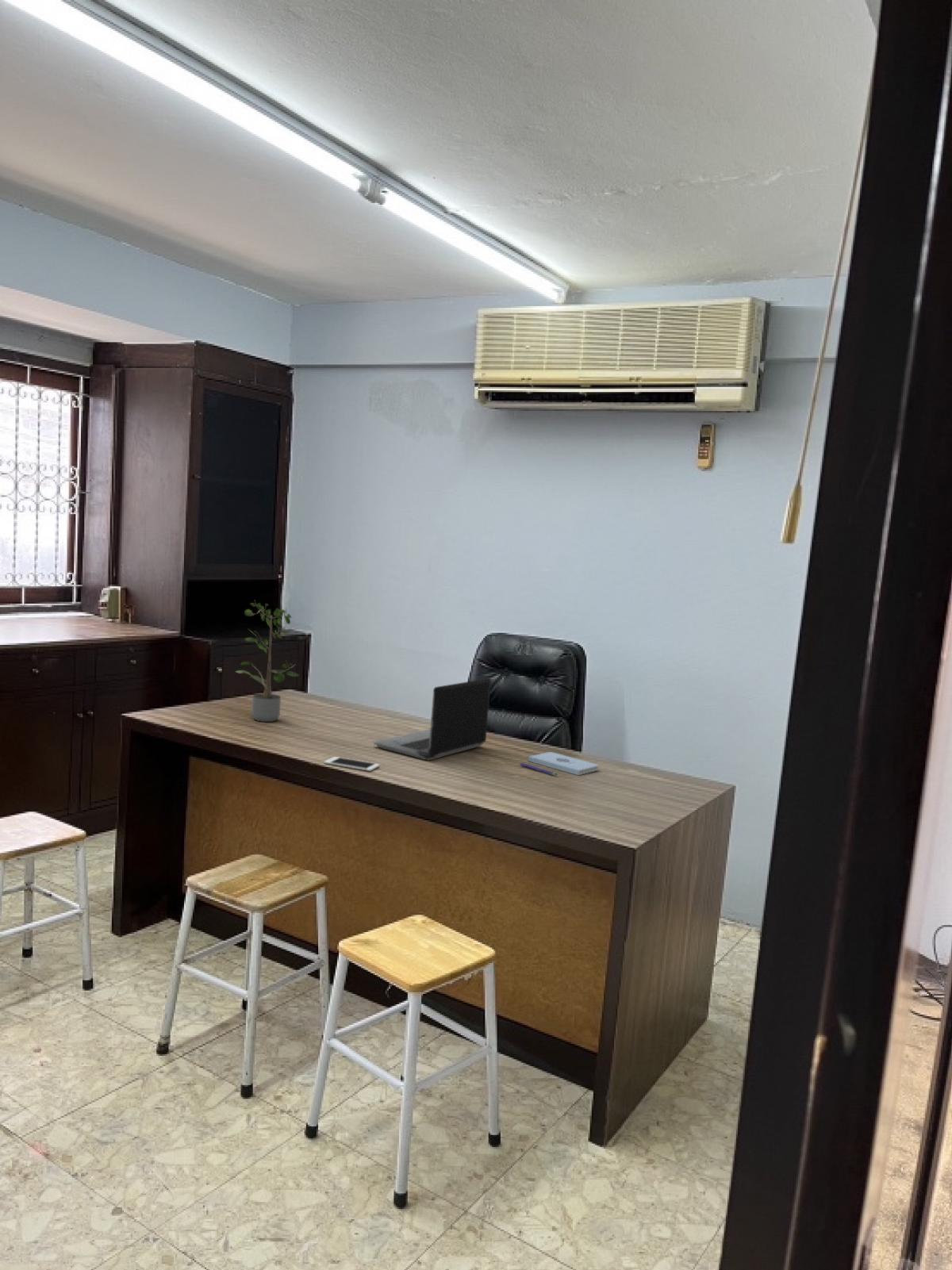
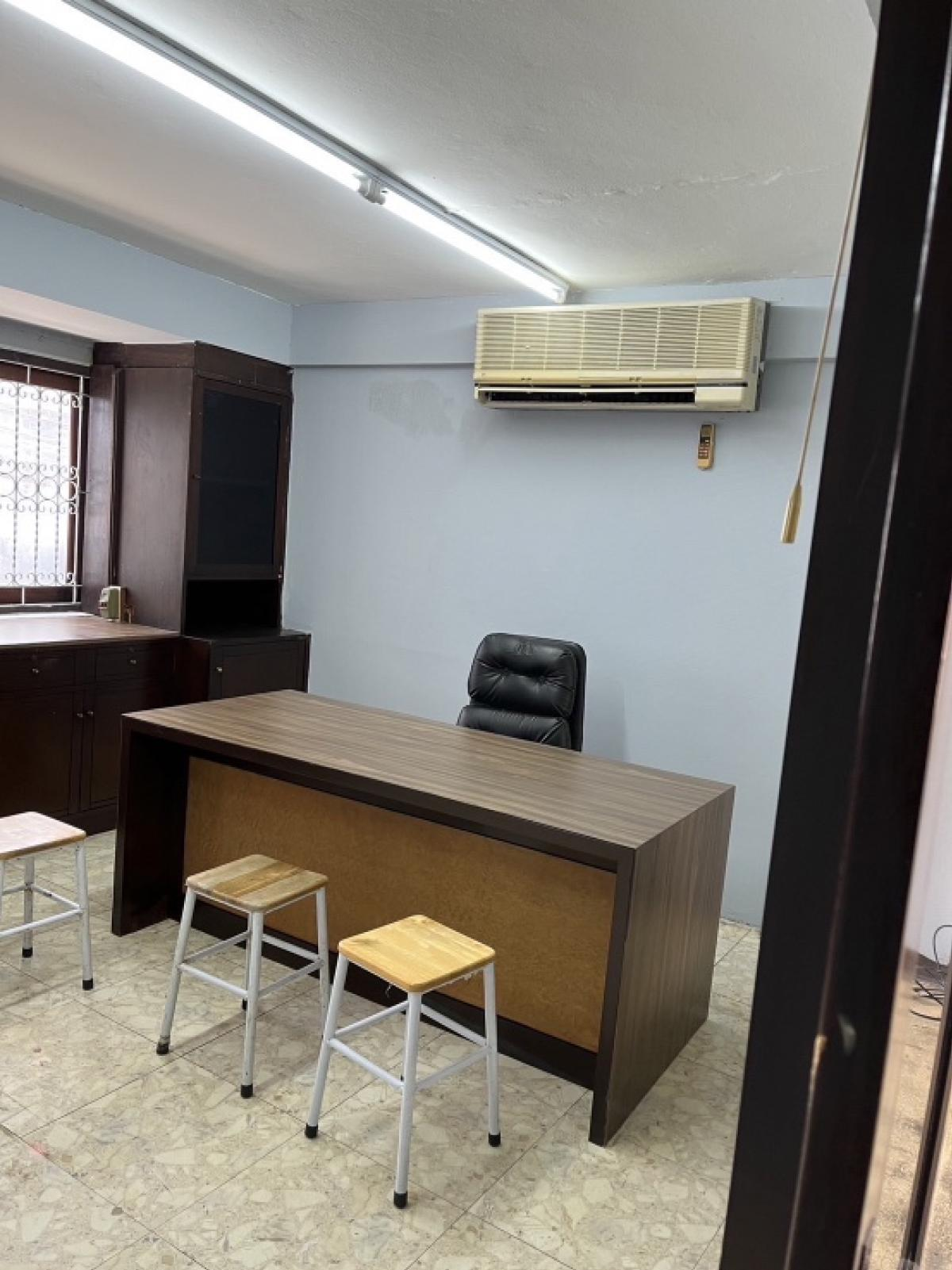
- cell phone (351, 763)
- notepad (563, 763)
- potted plant (268, 659)
- laptop computer (433, 712)
- pen (538, 769)
